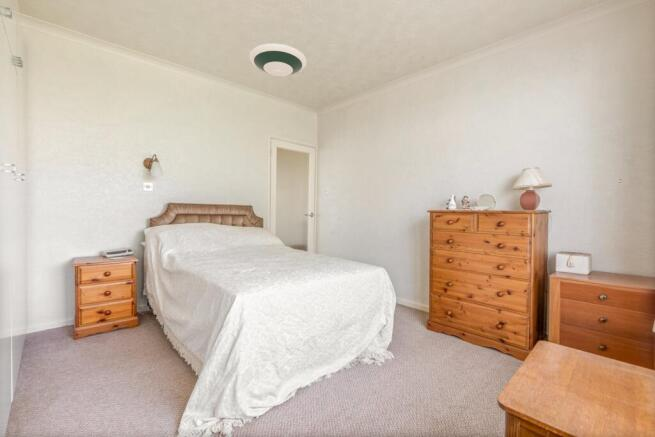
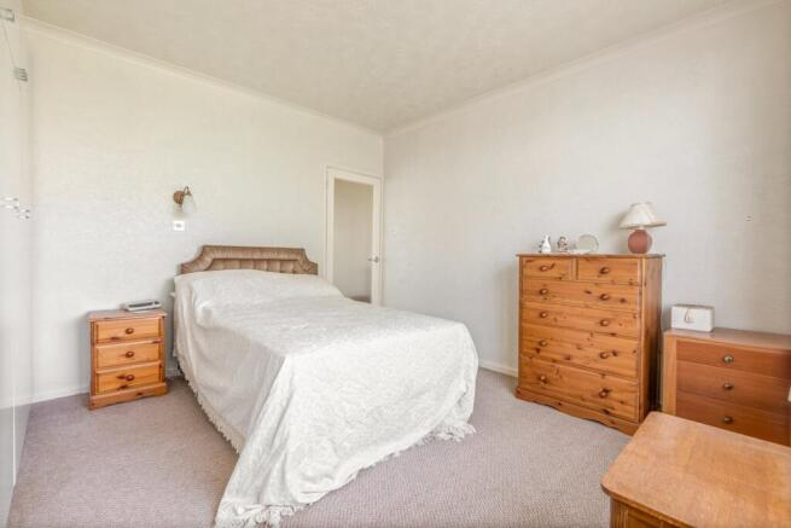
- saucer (278, 66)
